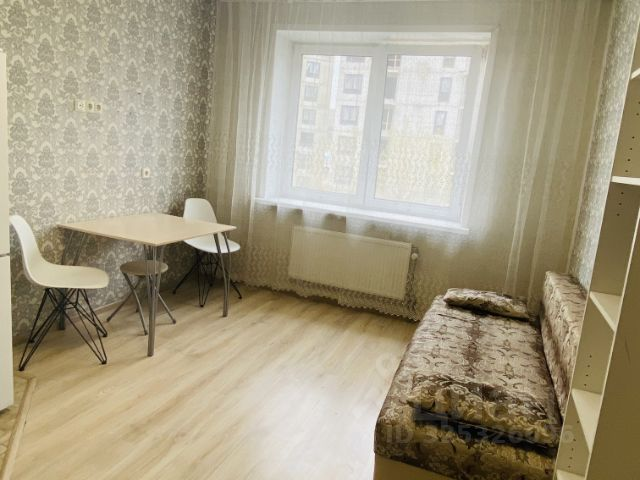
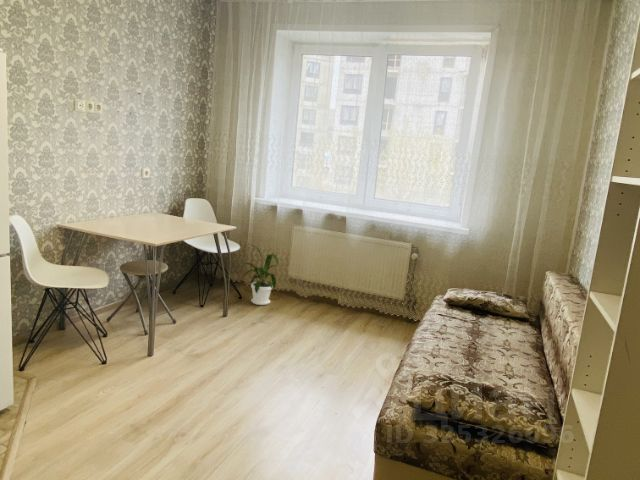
+ house plant (261, 274)
